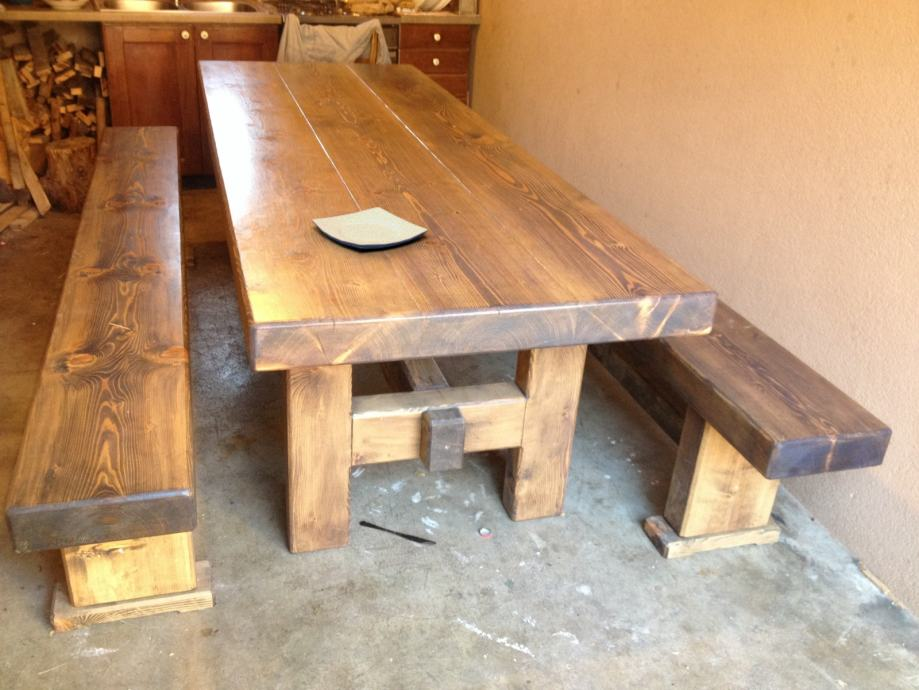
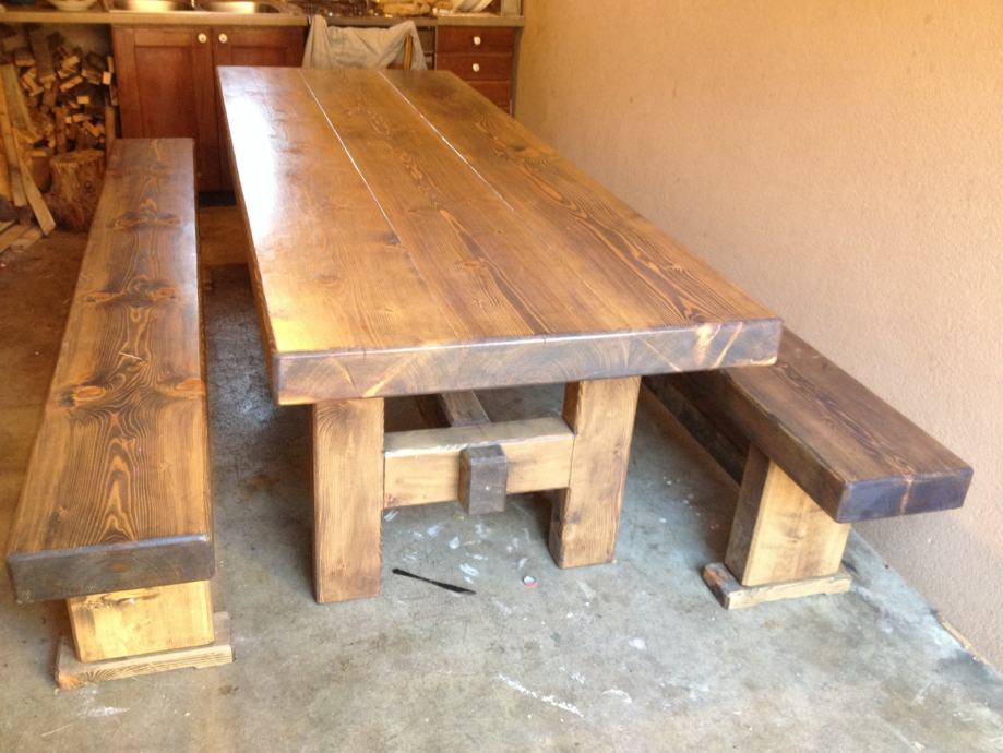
- plate (369, 230)
